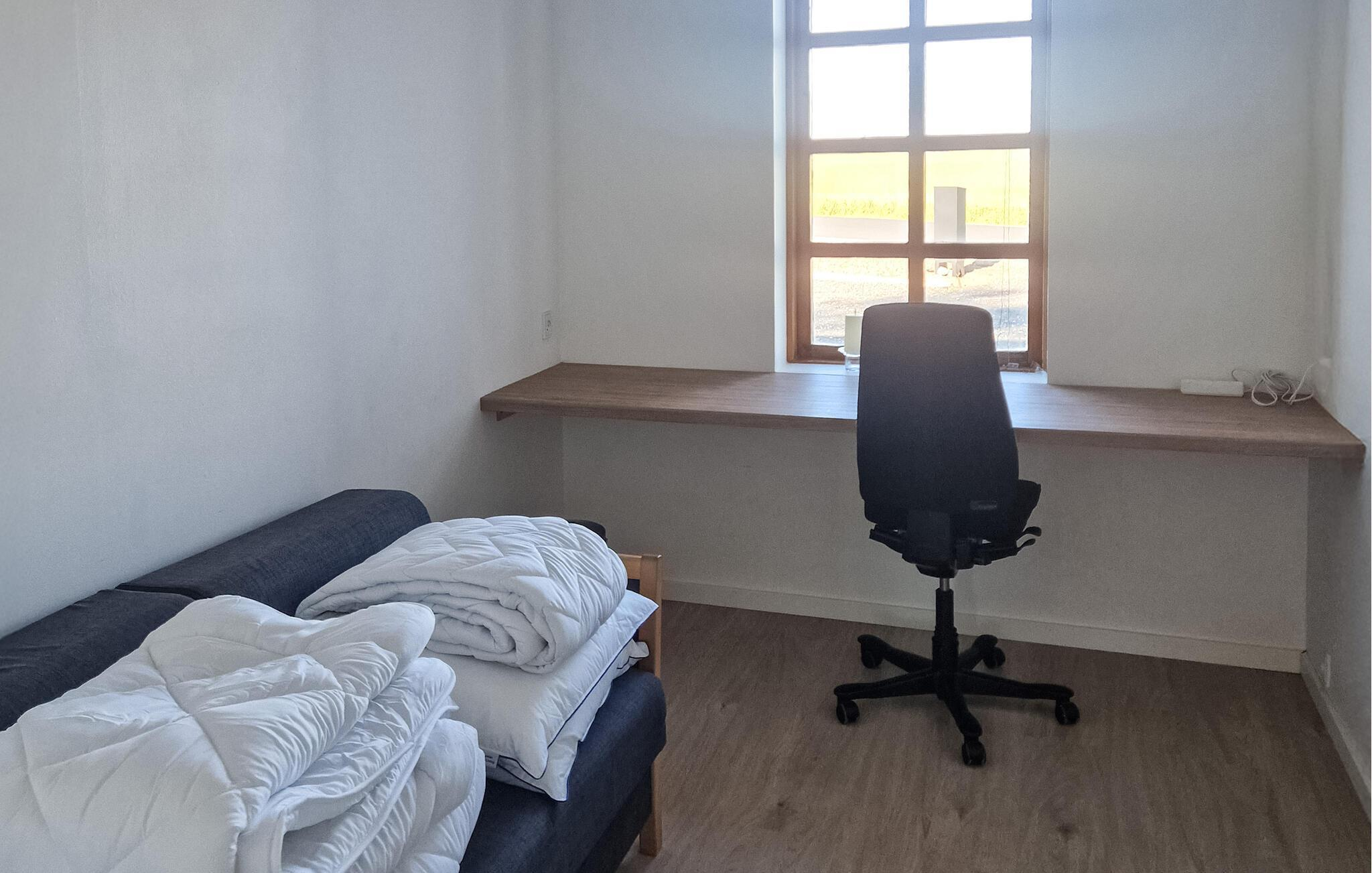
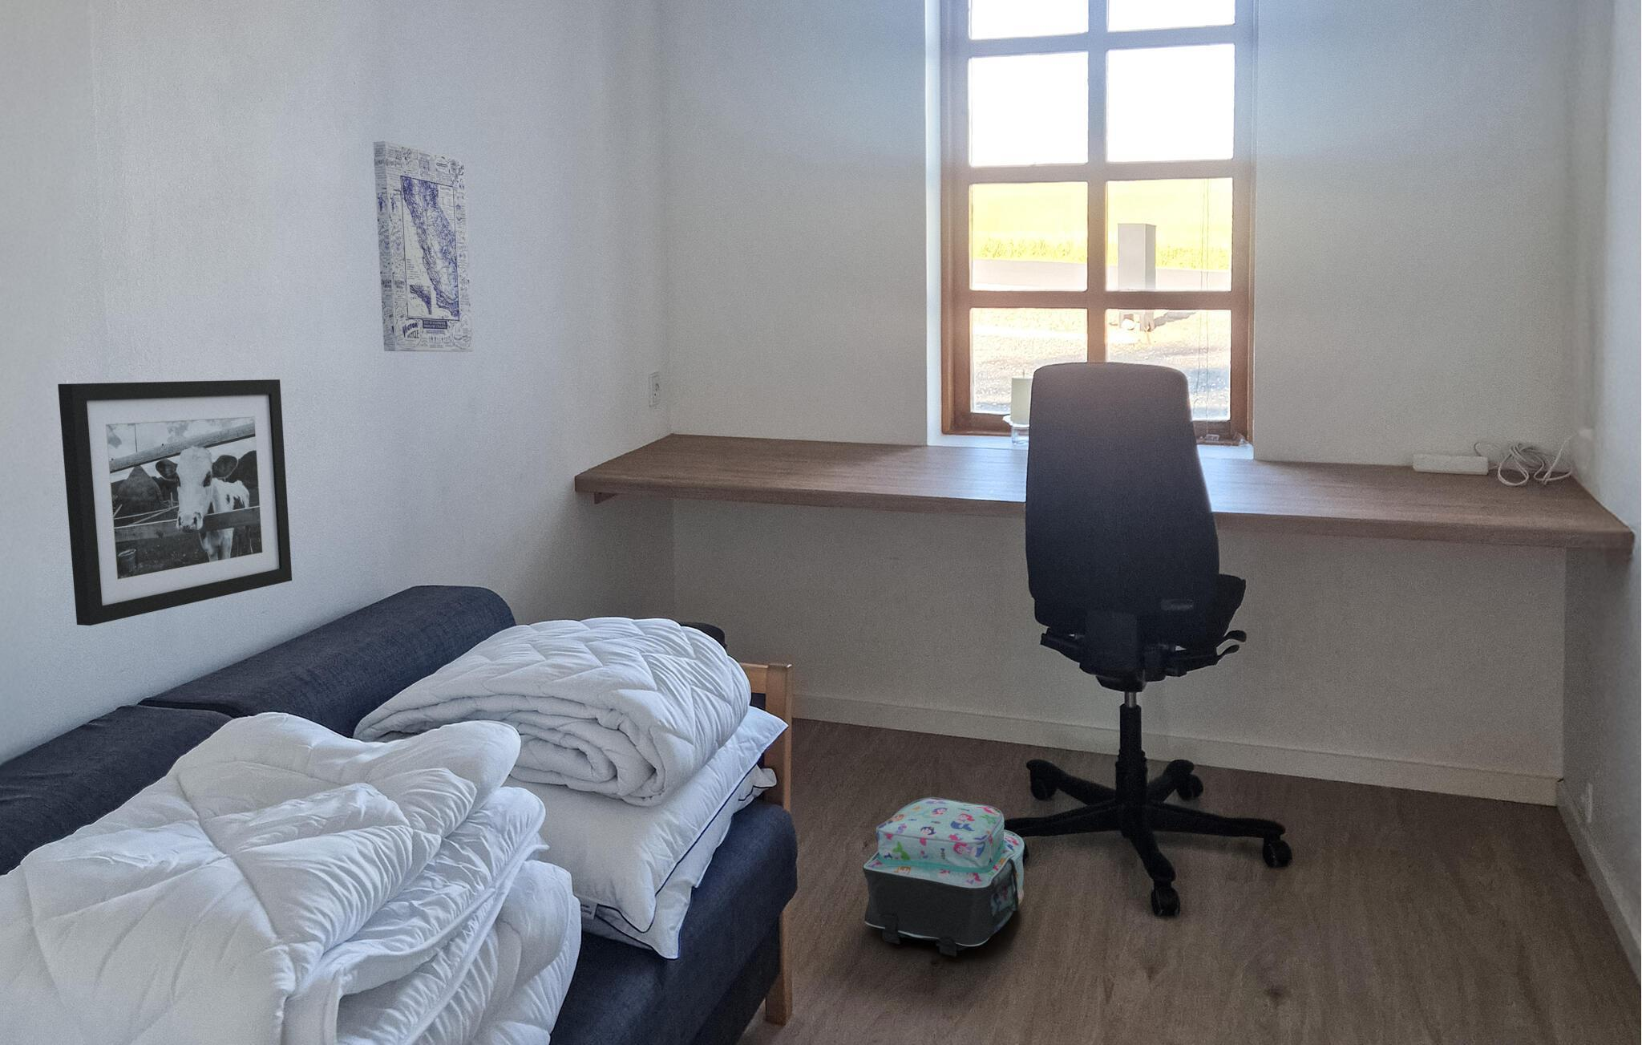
+ backpack (949, 864)
+ wall art (426, 251)
+ picture frame (186, 492)
